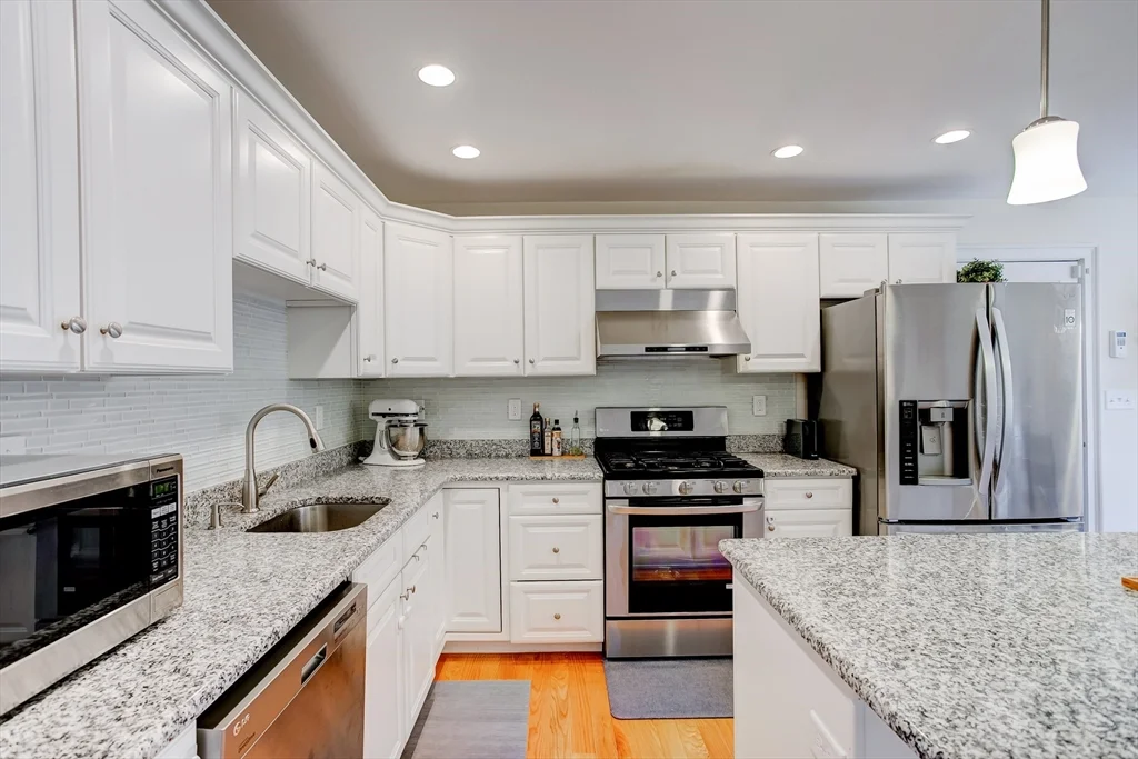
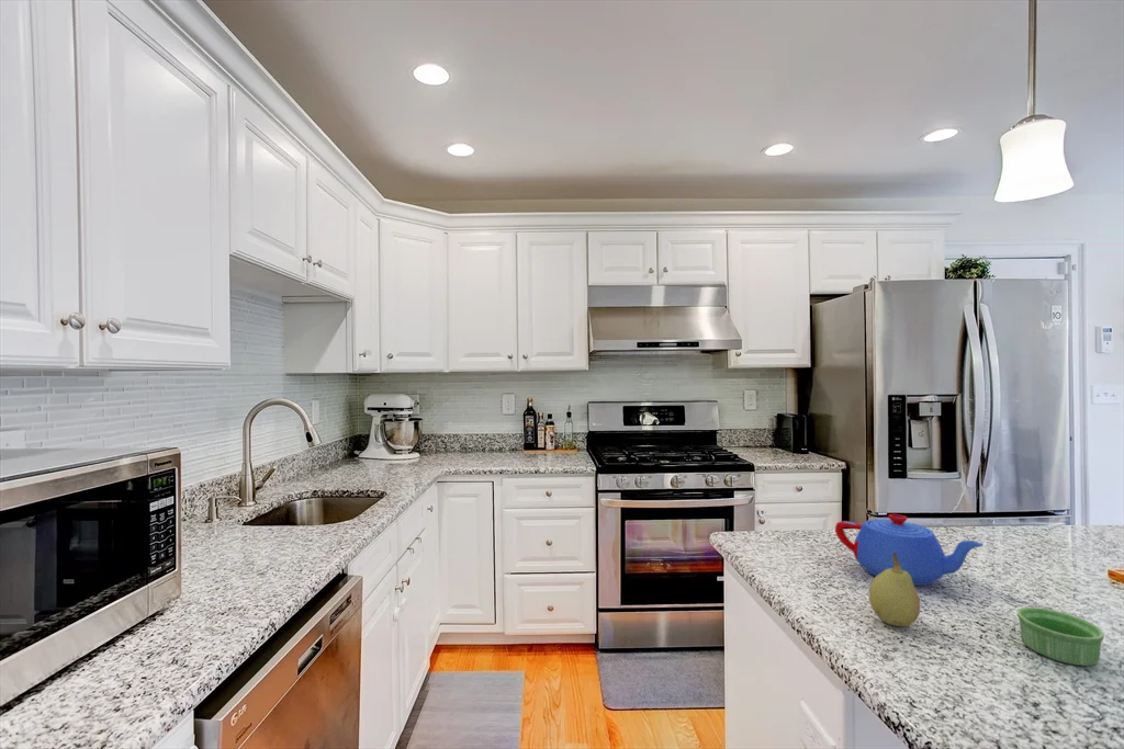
+ teapot (902, 546)
+ ramekin (1058, 636)
+ fruit (893, 586)
